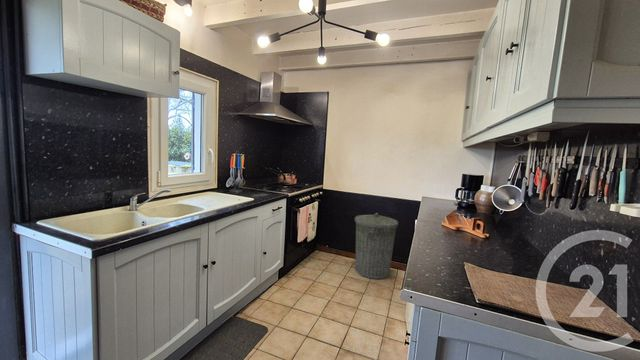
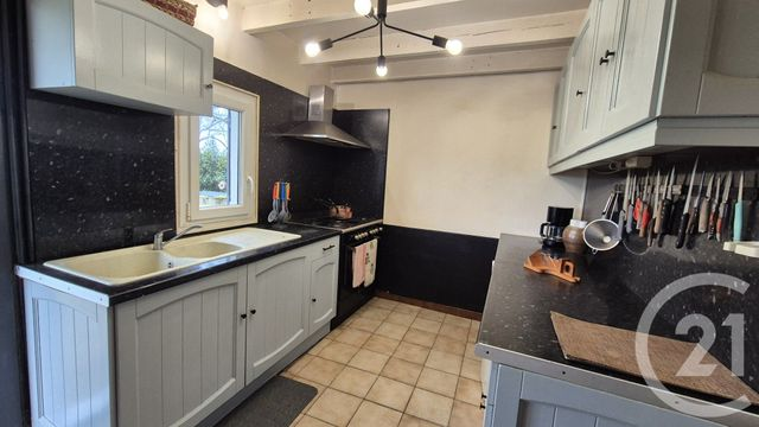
- trash can (374, 242)
